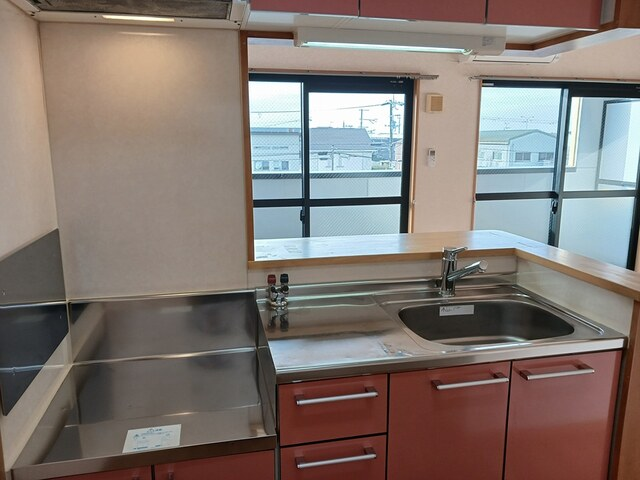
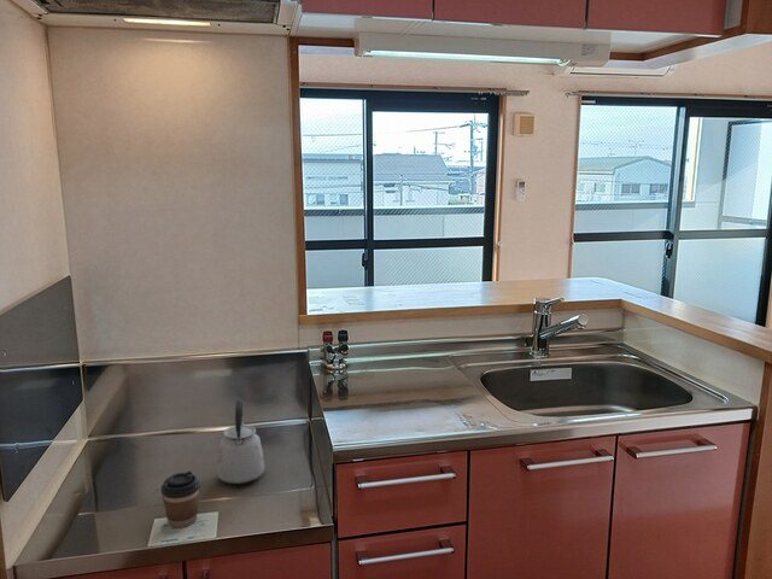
+ coffee cup (181, 497)
+ kettle (240, 437)
